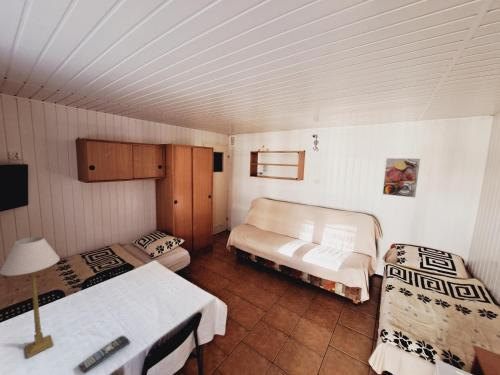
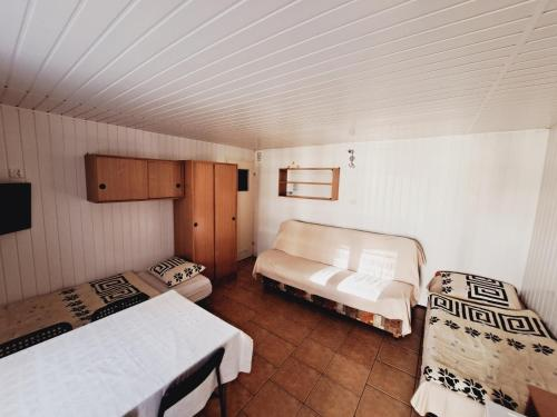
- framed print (400, 177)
- remote control (106, 352)
- table lamp (34, 294)
